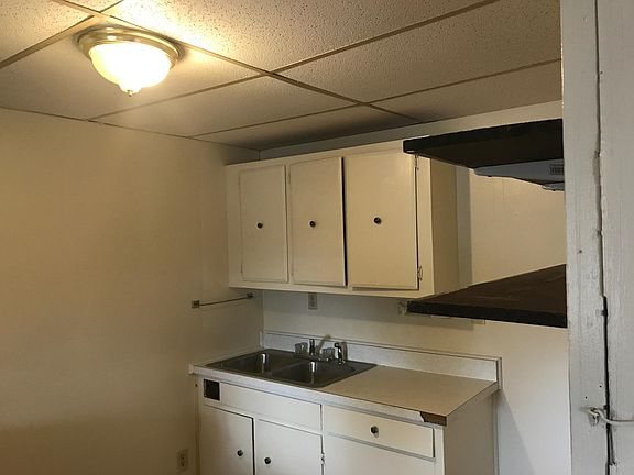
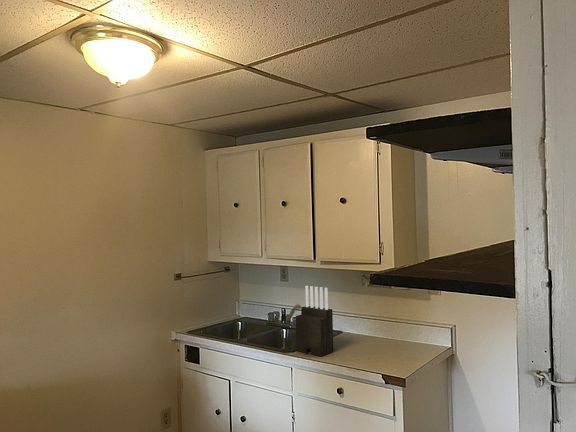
+ knife block (312, 319)
